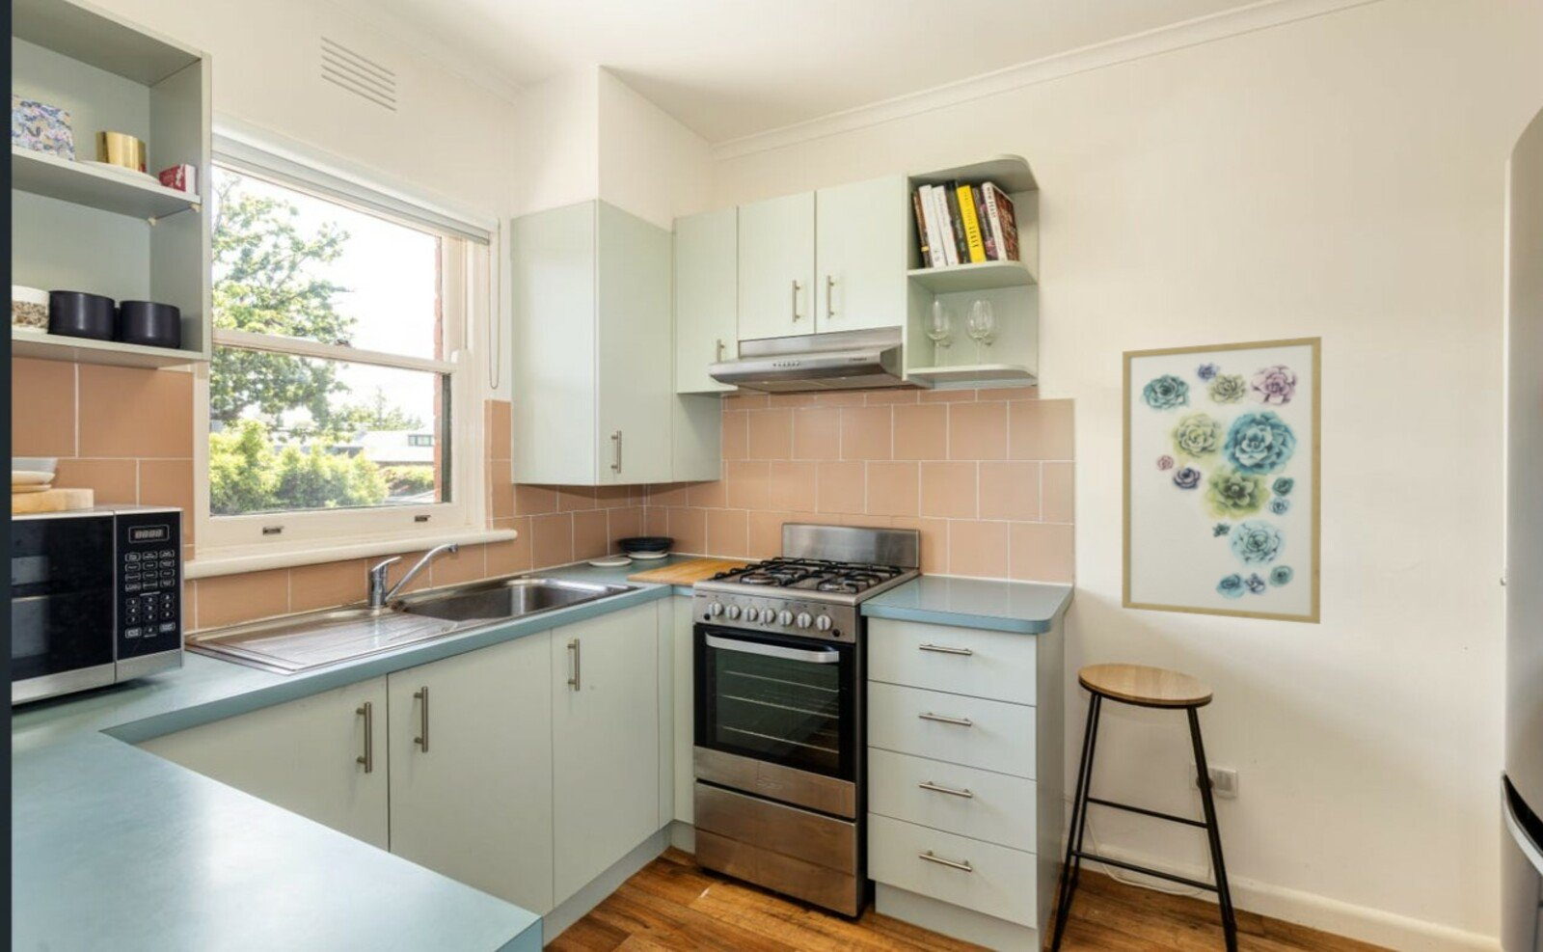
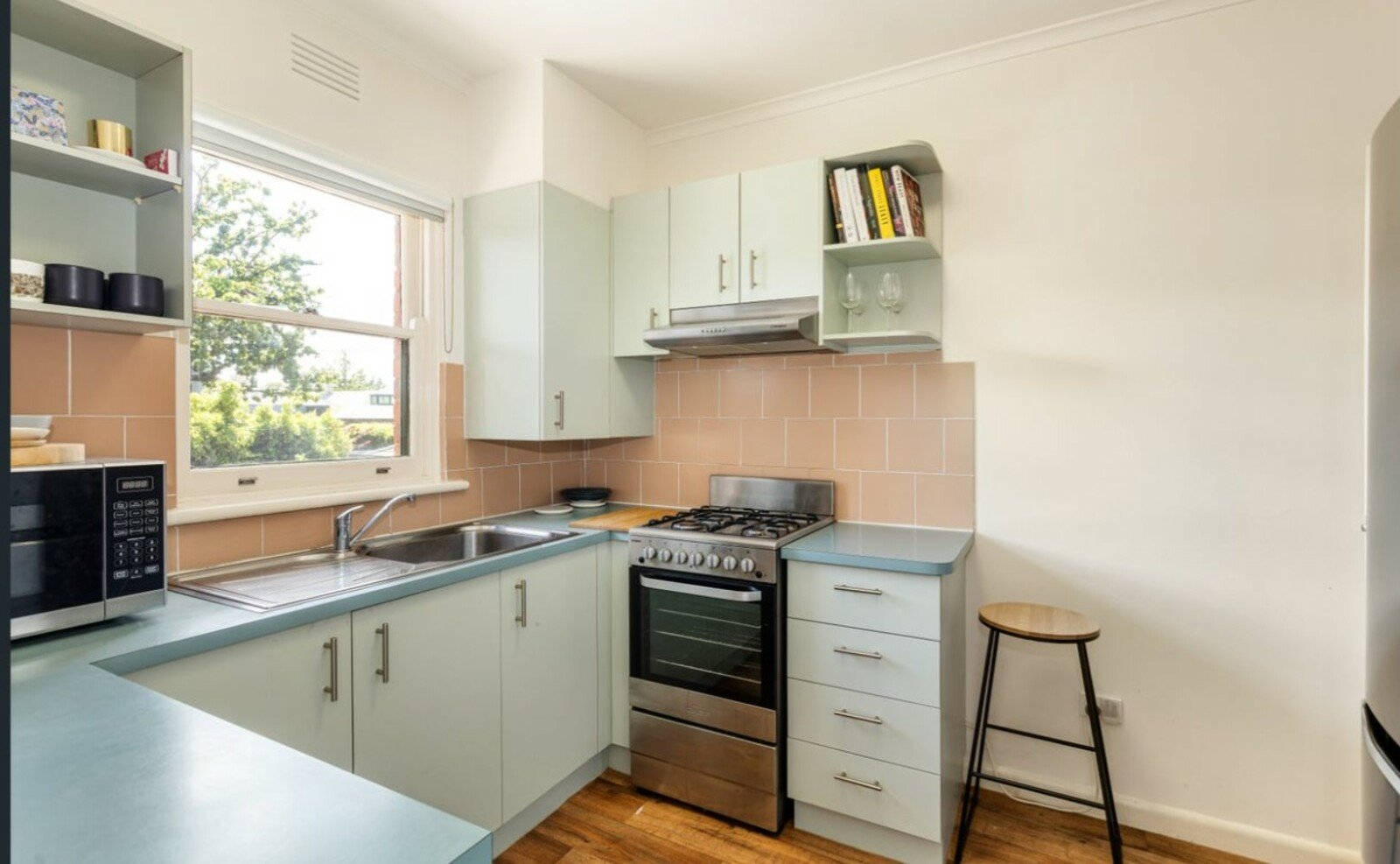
- wall art (1215, 479)
